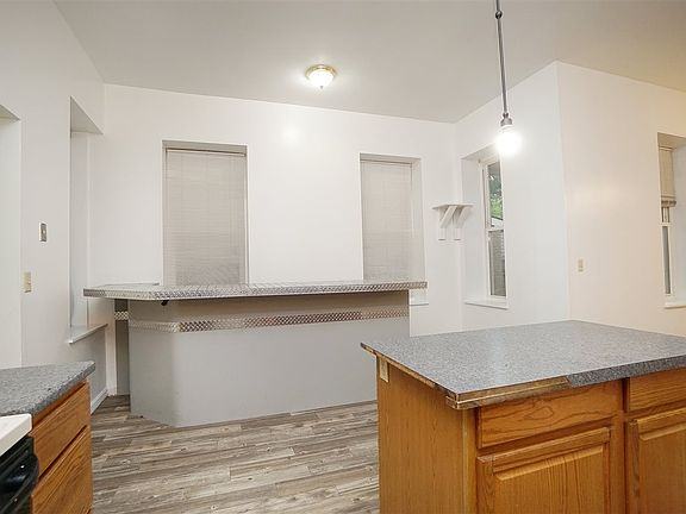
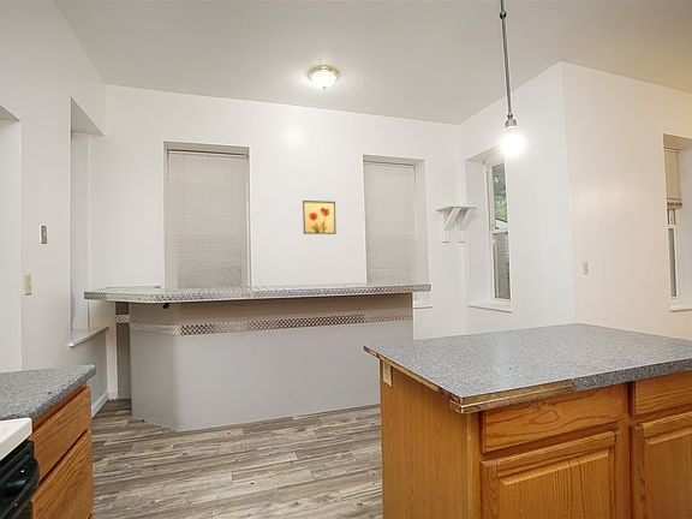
+ wall art (318, 217)
